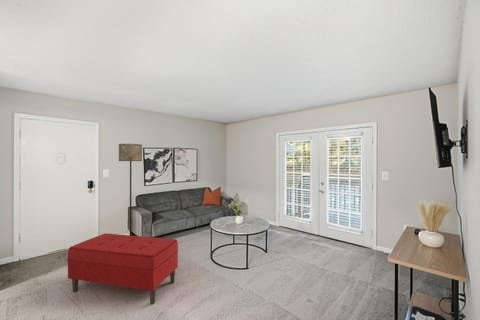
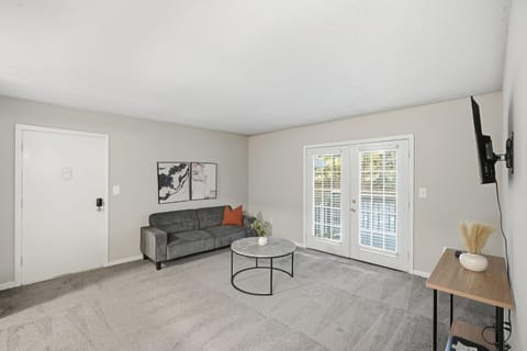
- floor lamp (130, 198)
- bench (125, 264)
